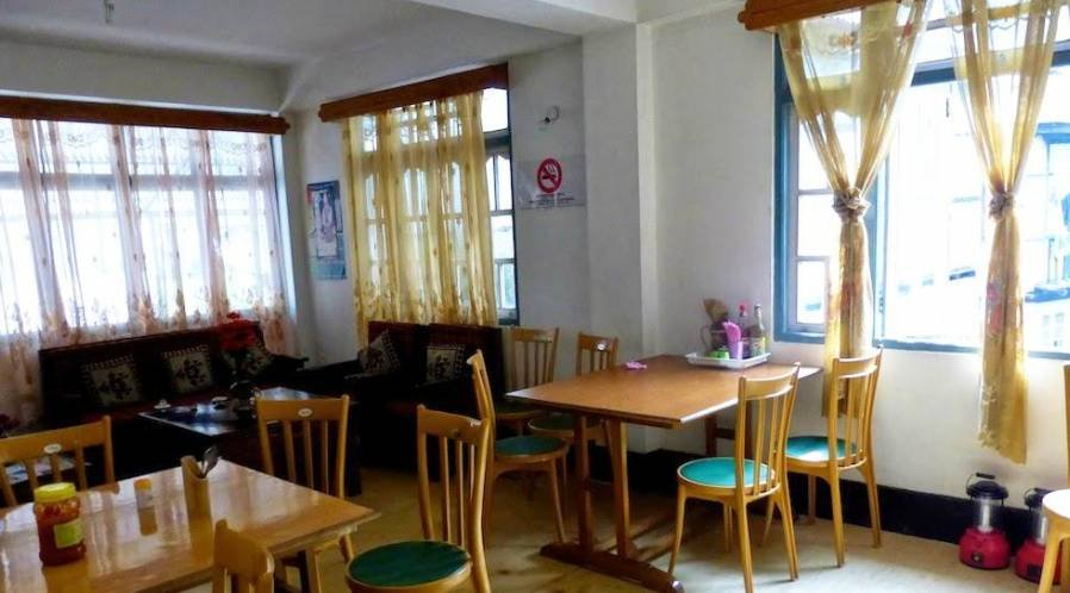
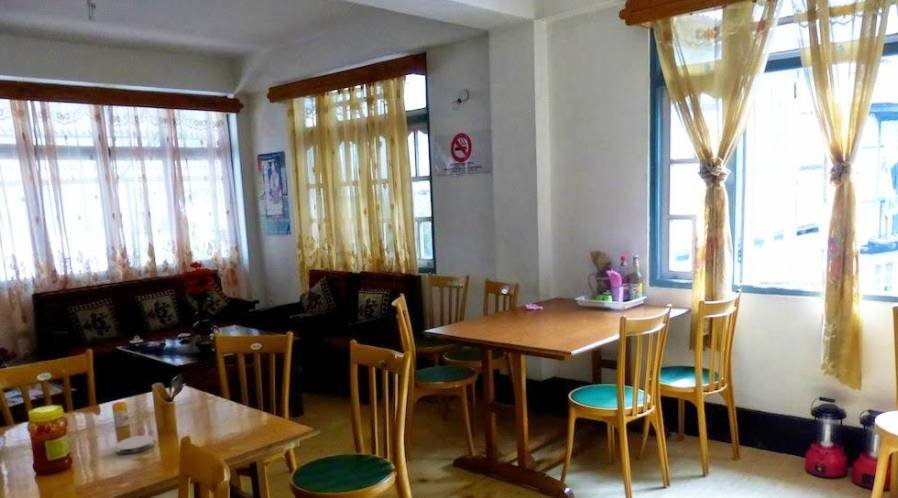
+ coaster (135, 444)
